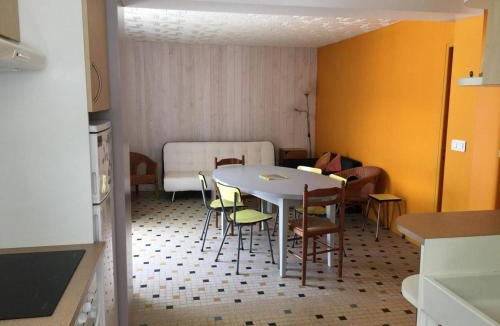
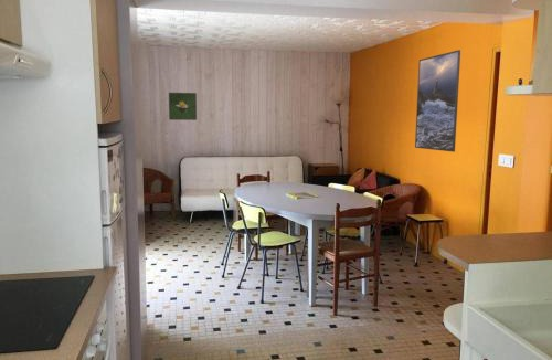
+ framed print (182, 106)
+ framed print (435, 103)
